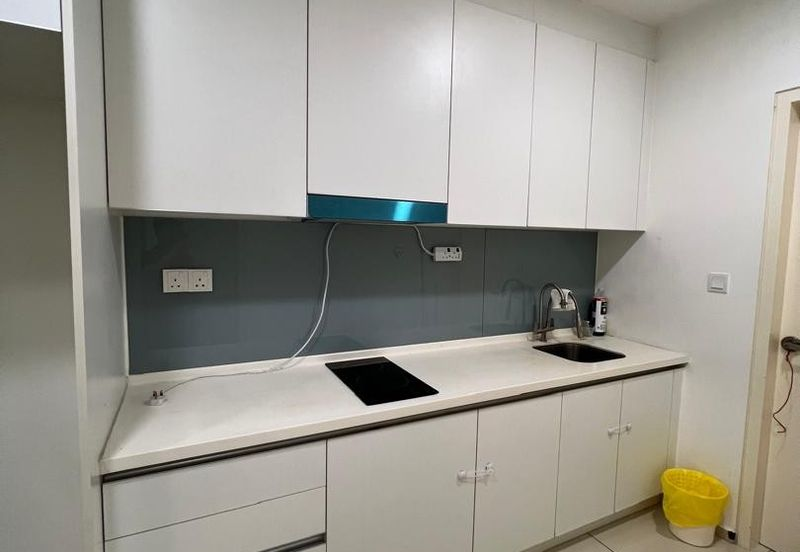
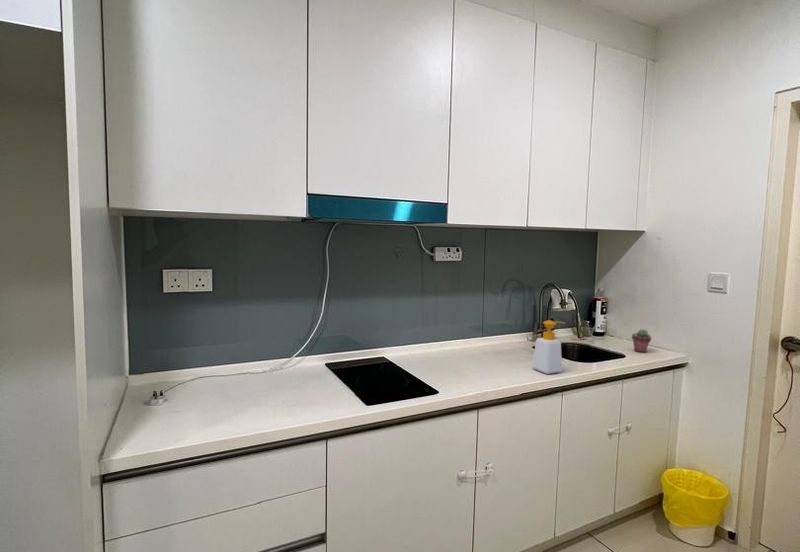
+ soap bottle (551, 345)
+ potted succulent (641, 340)
